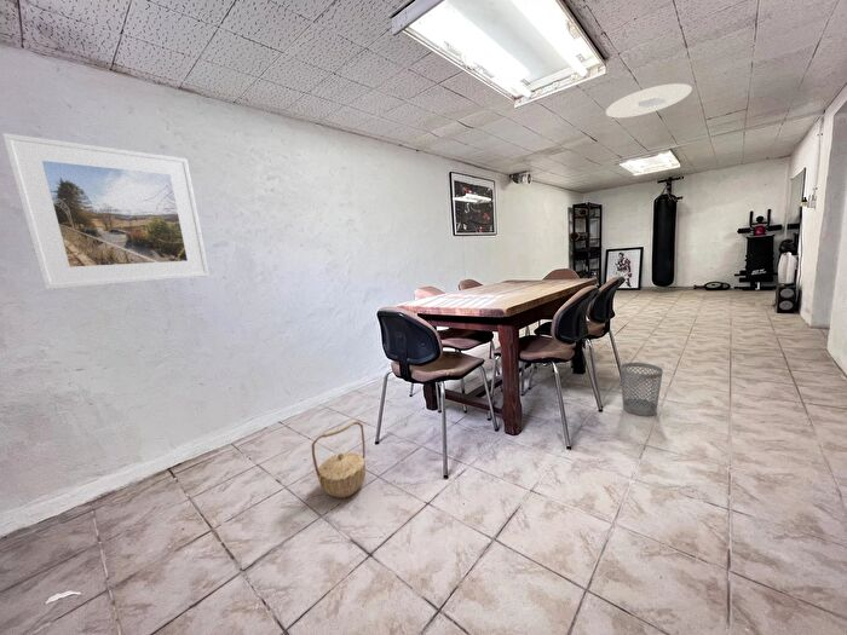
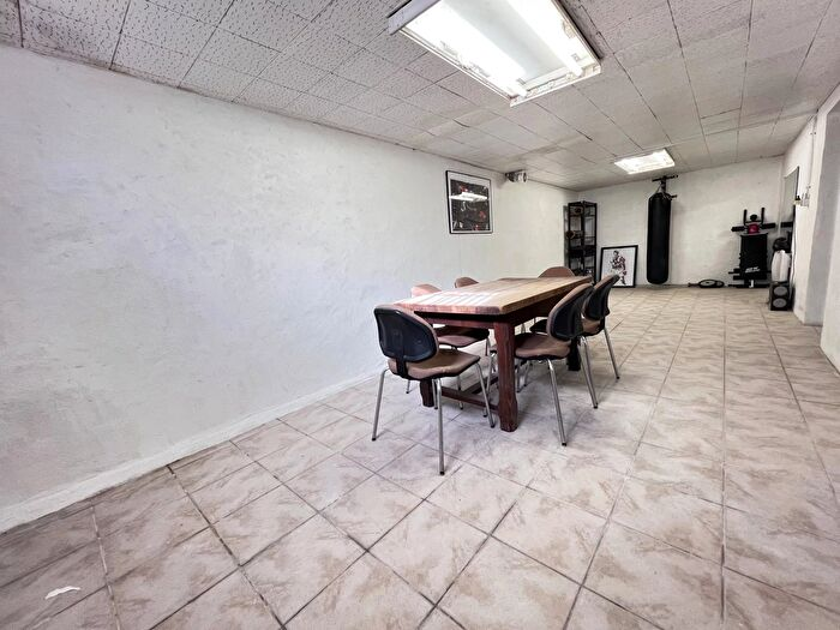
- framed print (123, 217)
- ceiling light (646, 98)
- basket (341, 457)
- wastebasket (639, 388)
